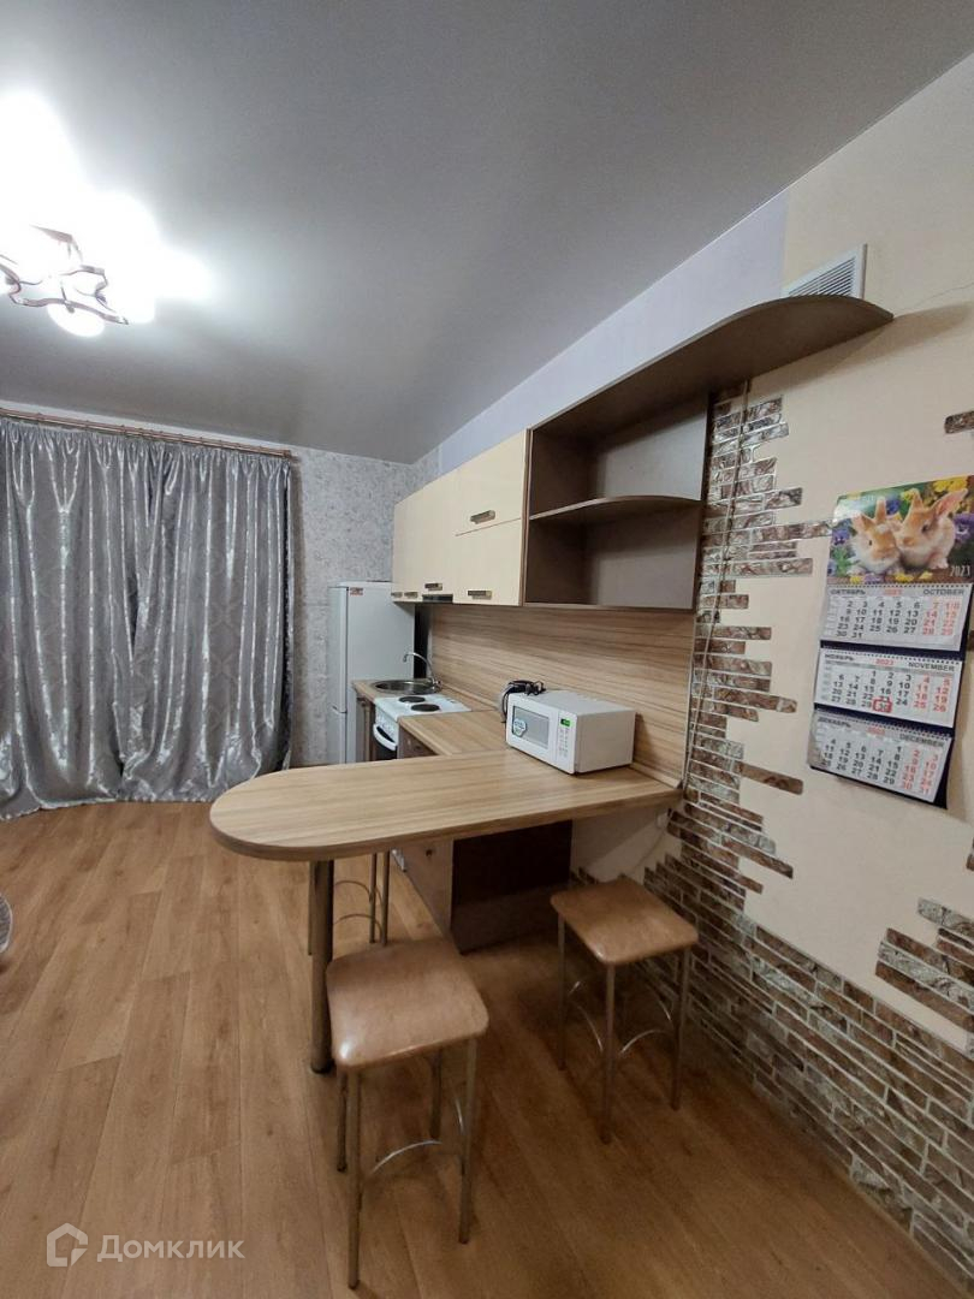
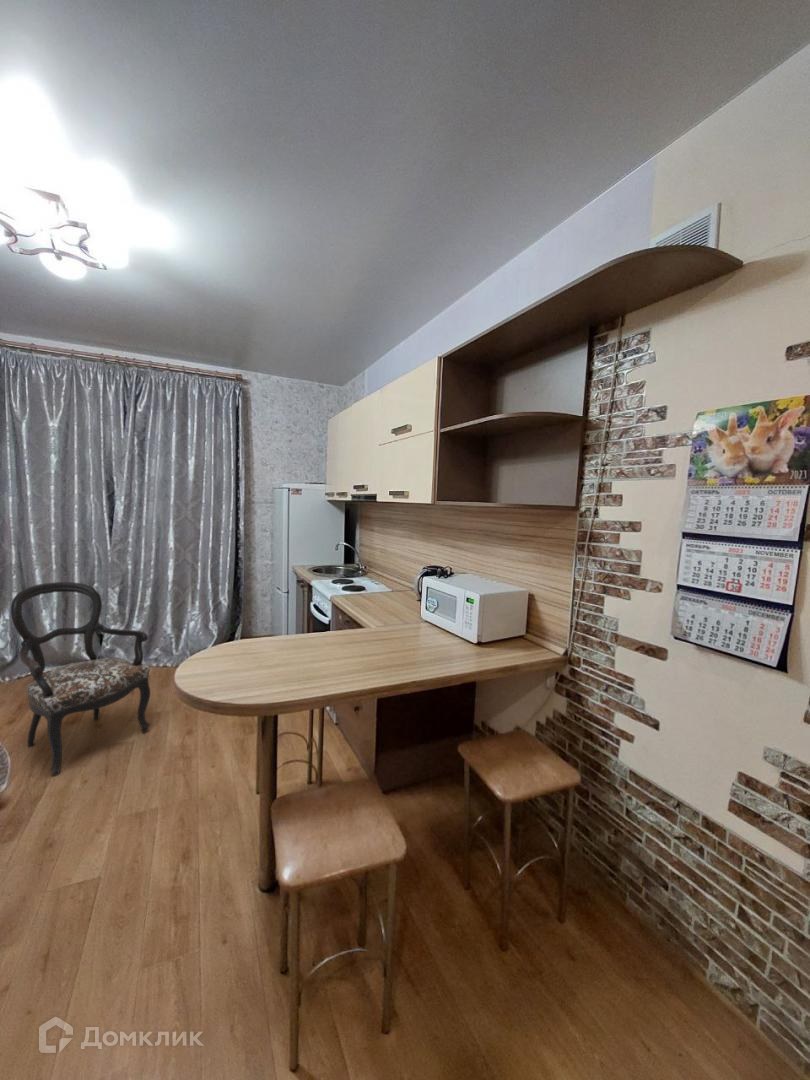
+ armchair (79, 665)
